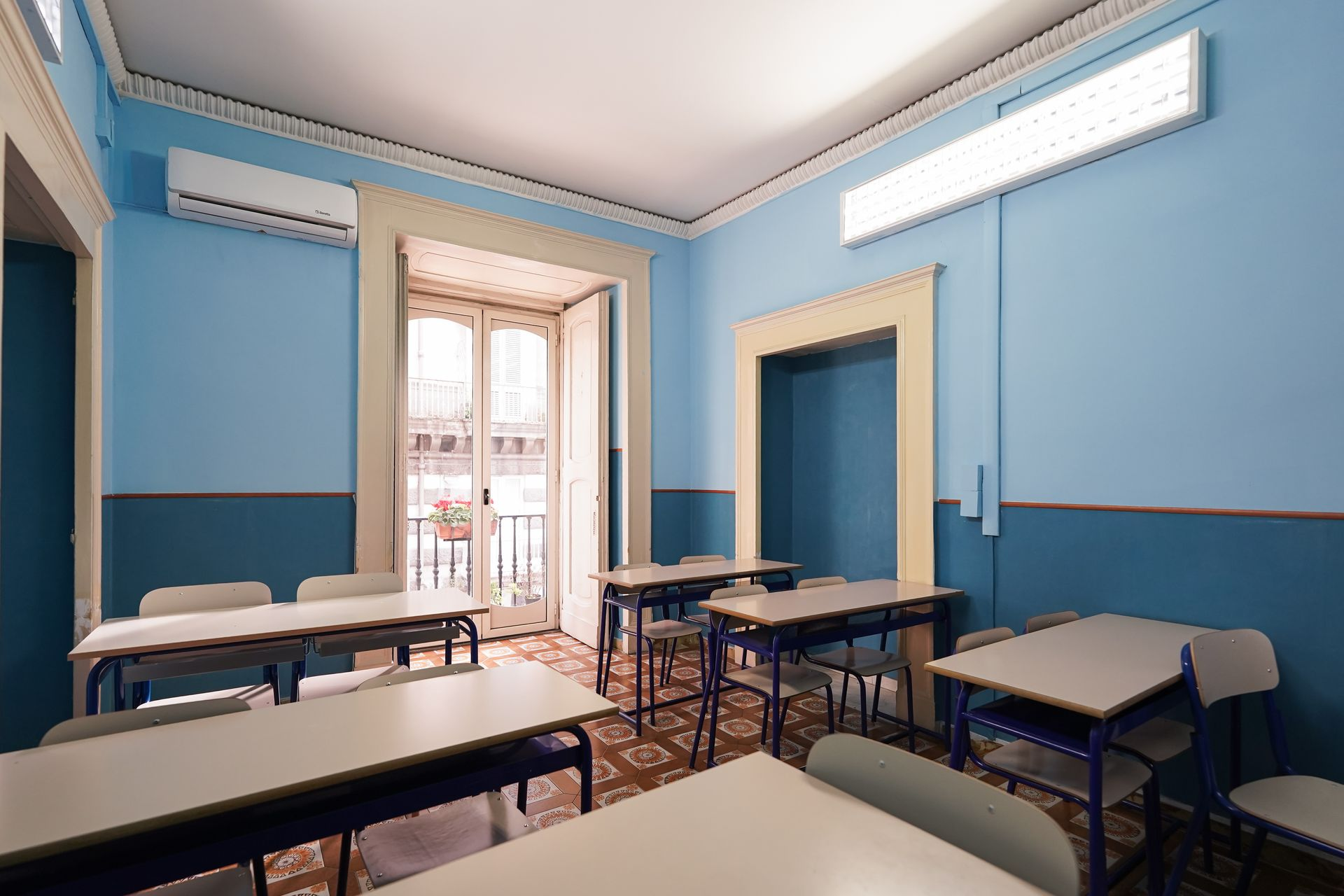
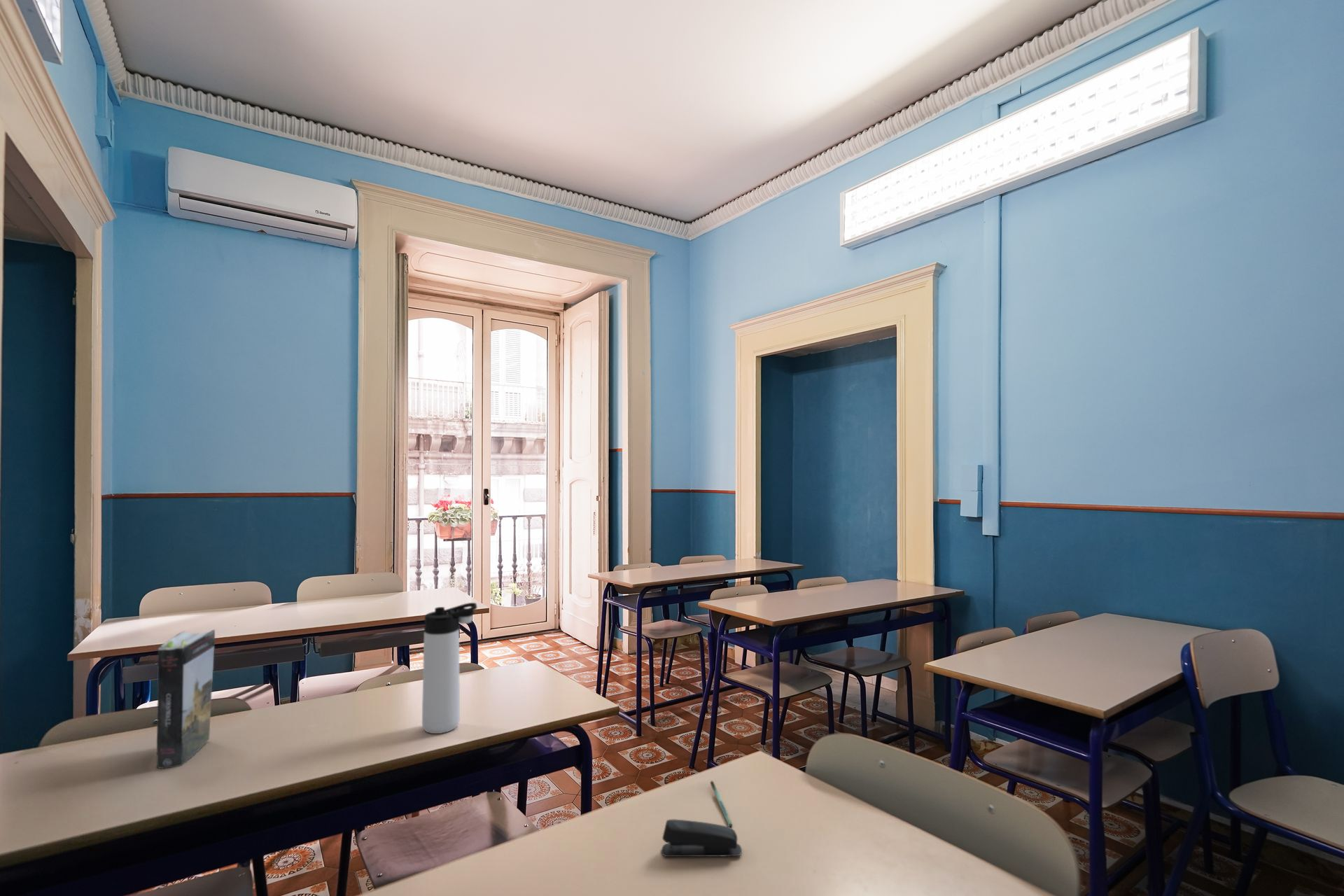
+ book (183, 694)
+ stapler (701, 836)
+ pen (720, 802)
+ thermos bottle (450, 666)
